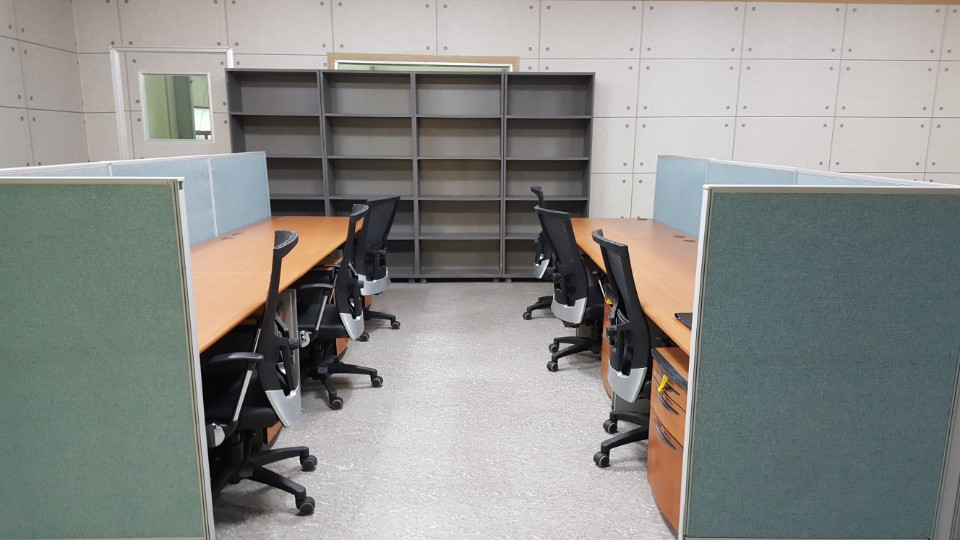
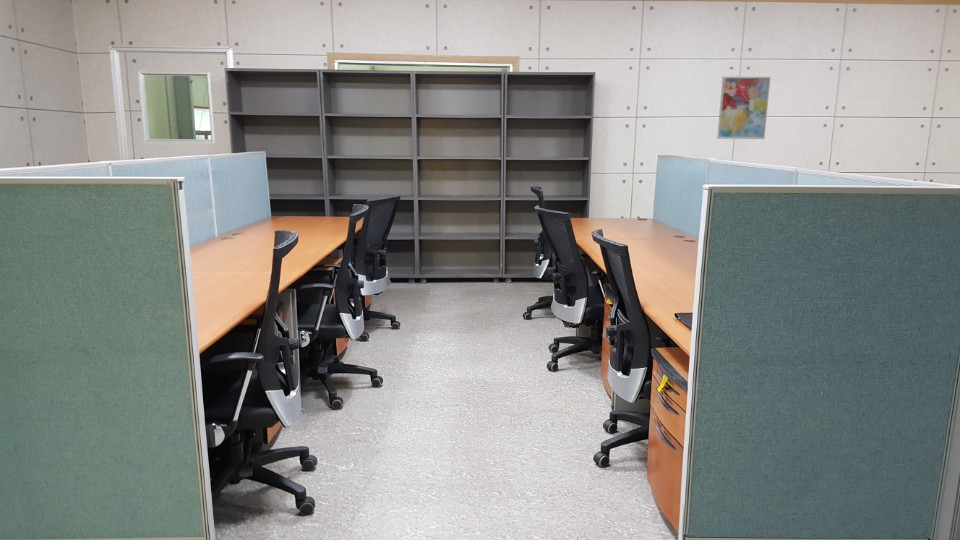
+ wall art (743, 108)
